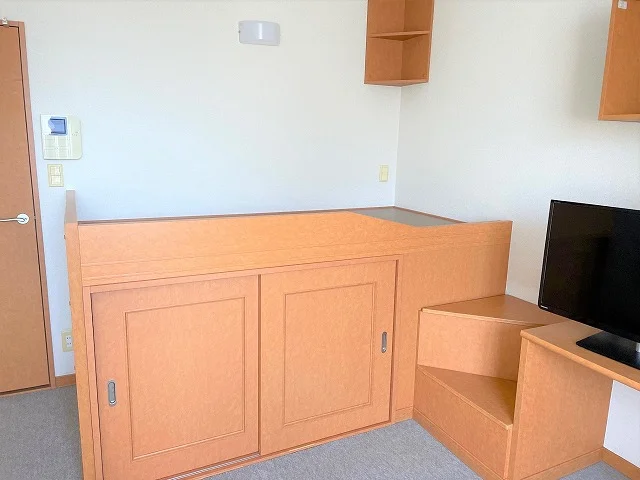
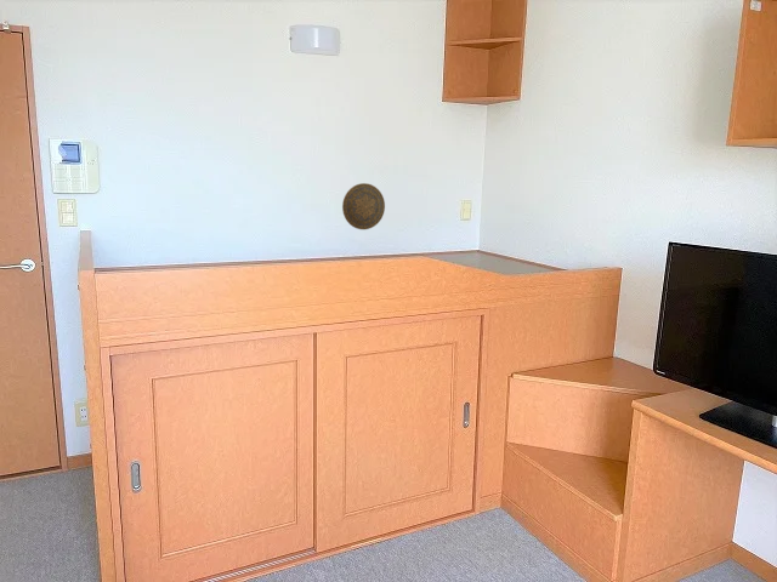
+ decorative plate (364, 206)
